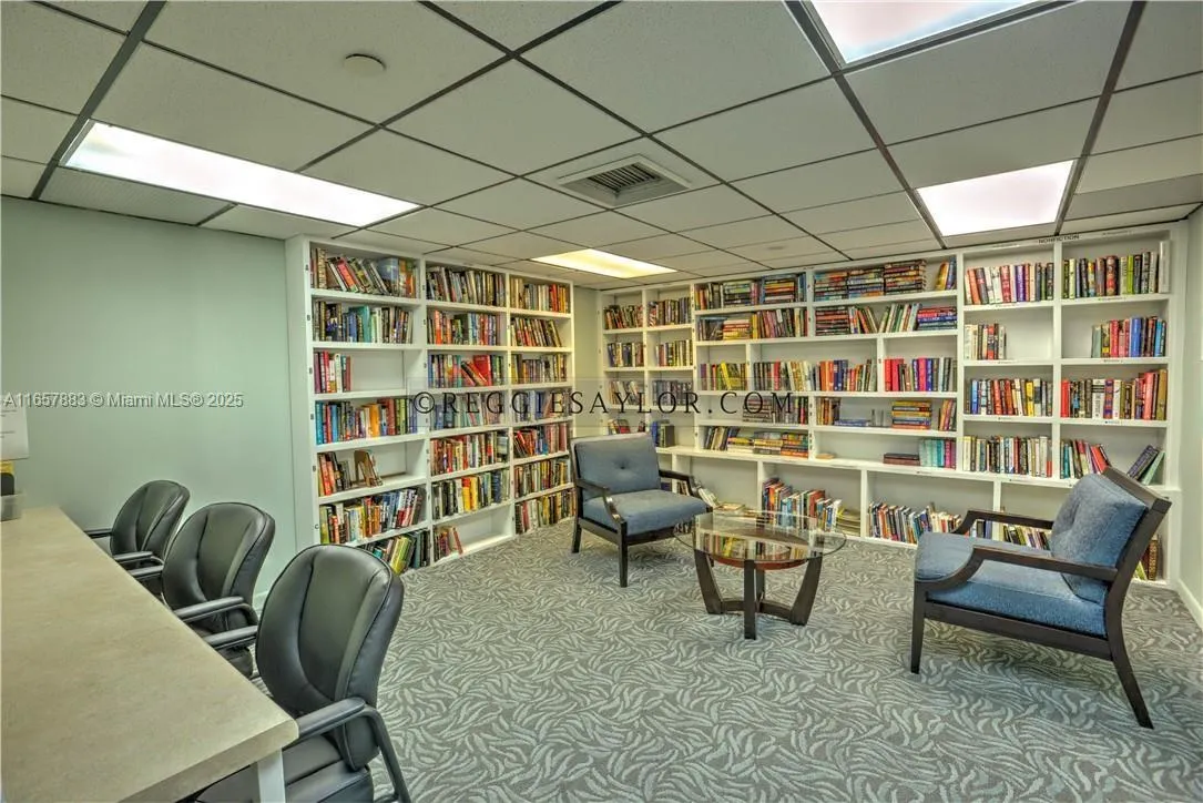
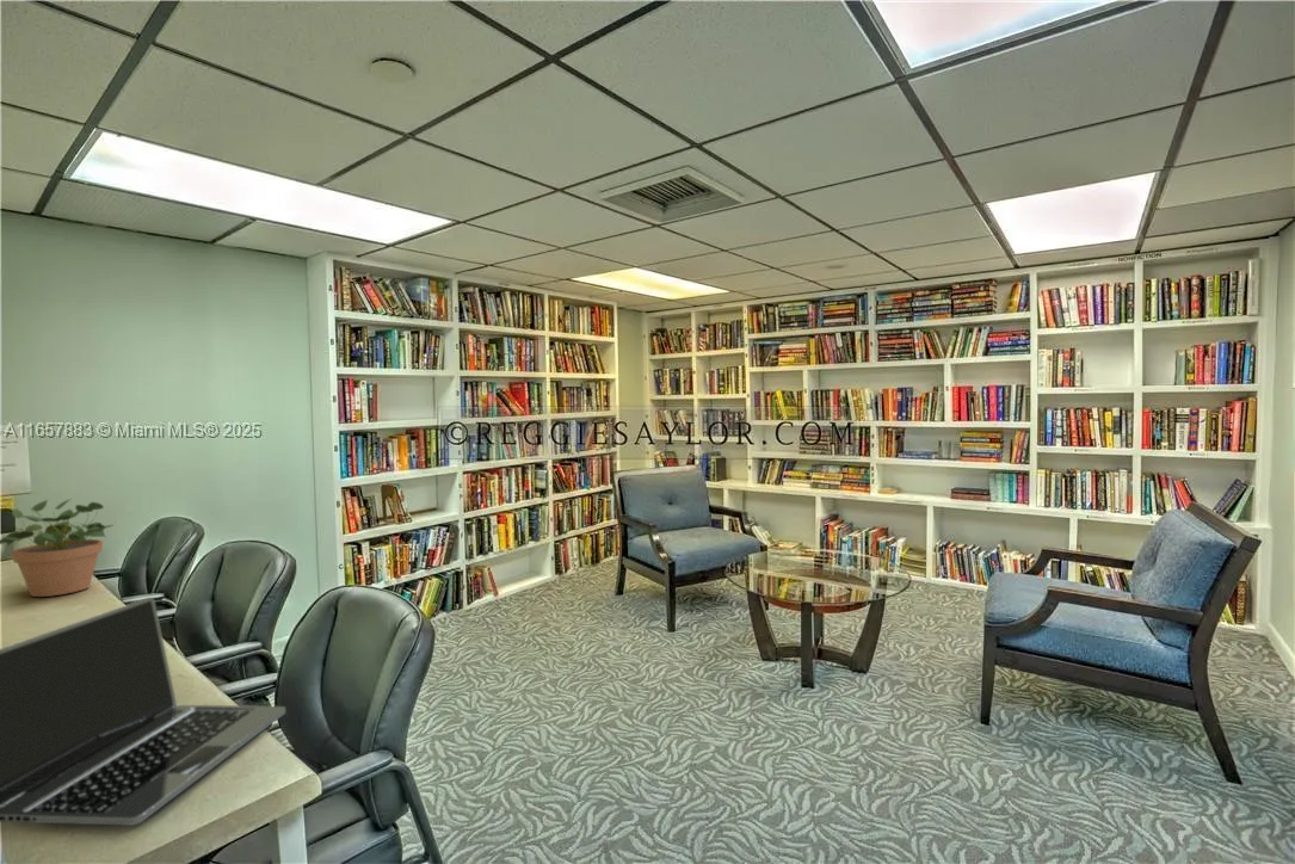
+ laptop (146, 692)
+ potted plant (54, 545)
